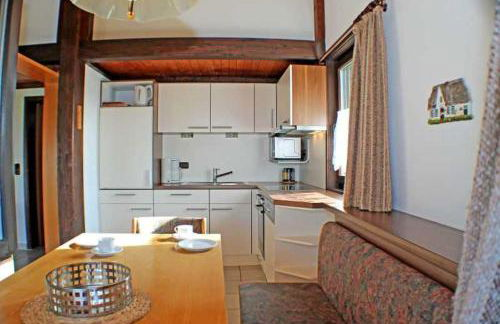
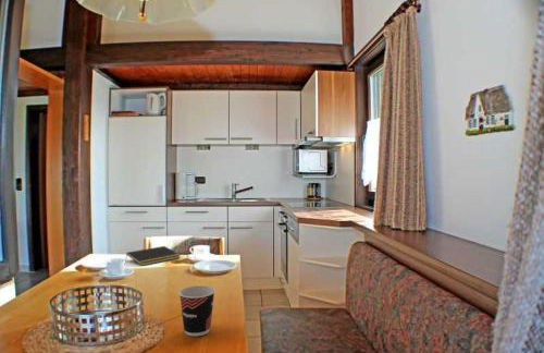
+ cup (197, 311)
+ notepad (153, 255)
